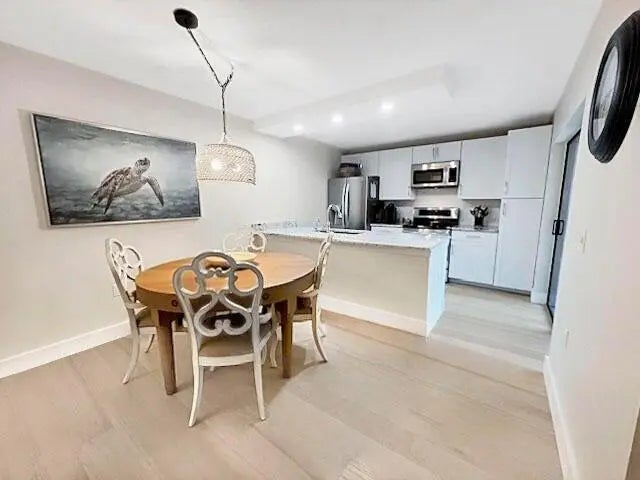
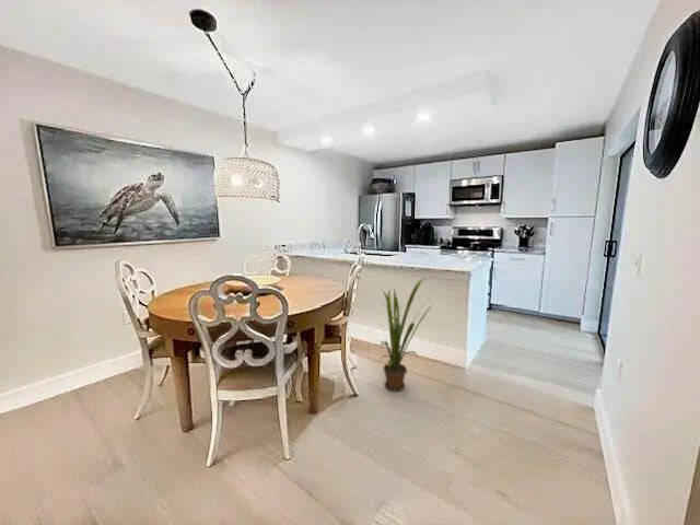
+ house plant (398, 334)
